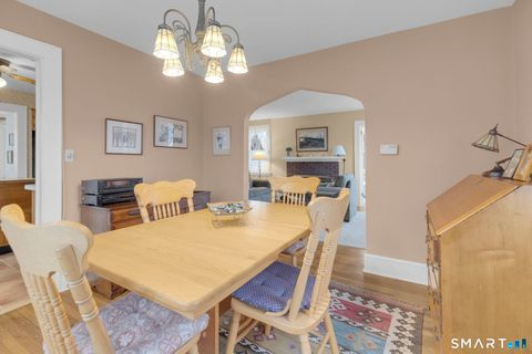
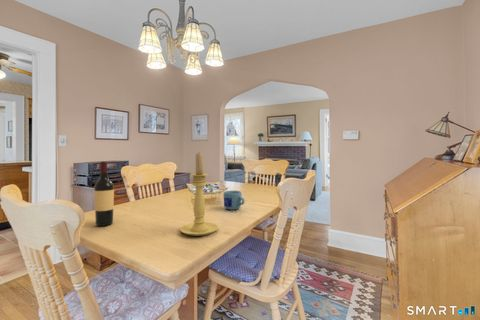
+ candle holder (199, 191)
+ wine bottle (104, 192)
+ mug (234, 200)
